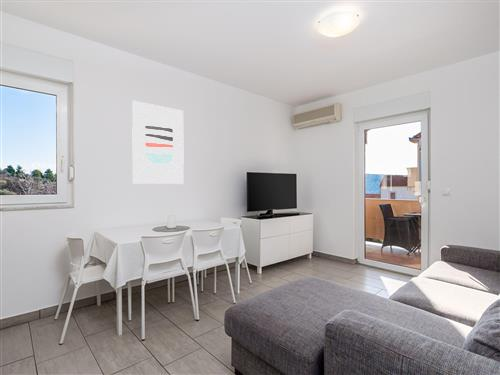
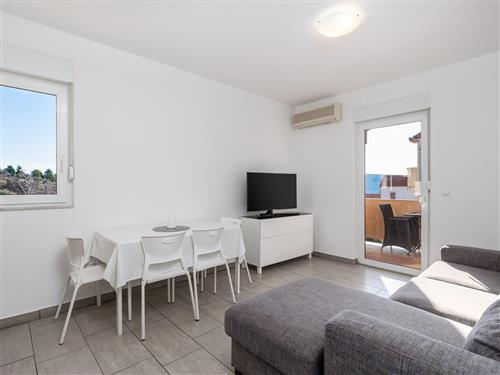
- wall art (159, 145)
